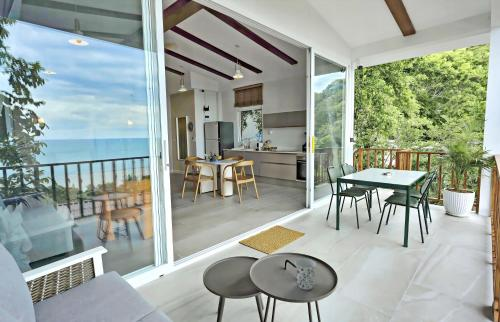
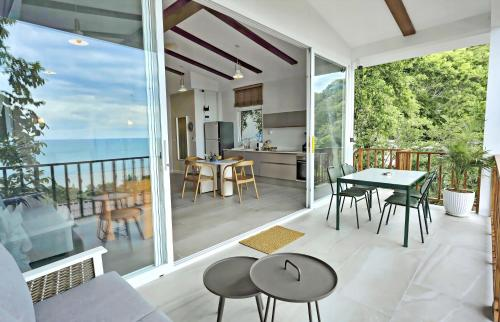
- cup (305, 274)
